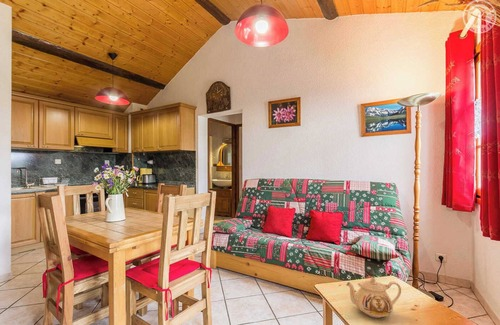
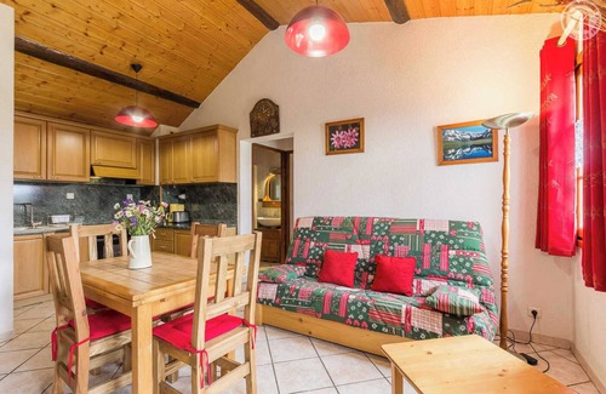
- teapot (373, 294)
